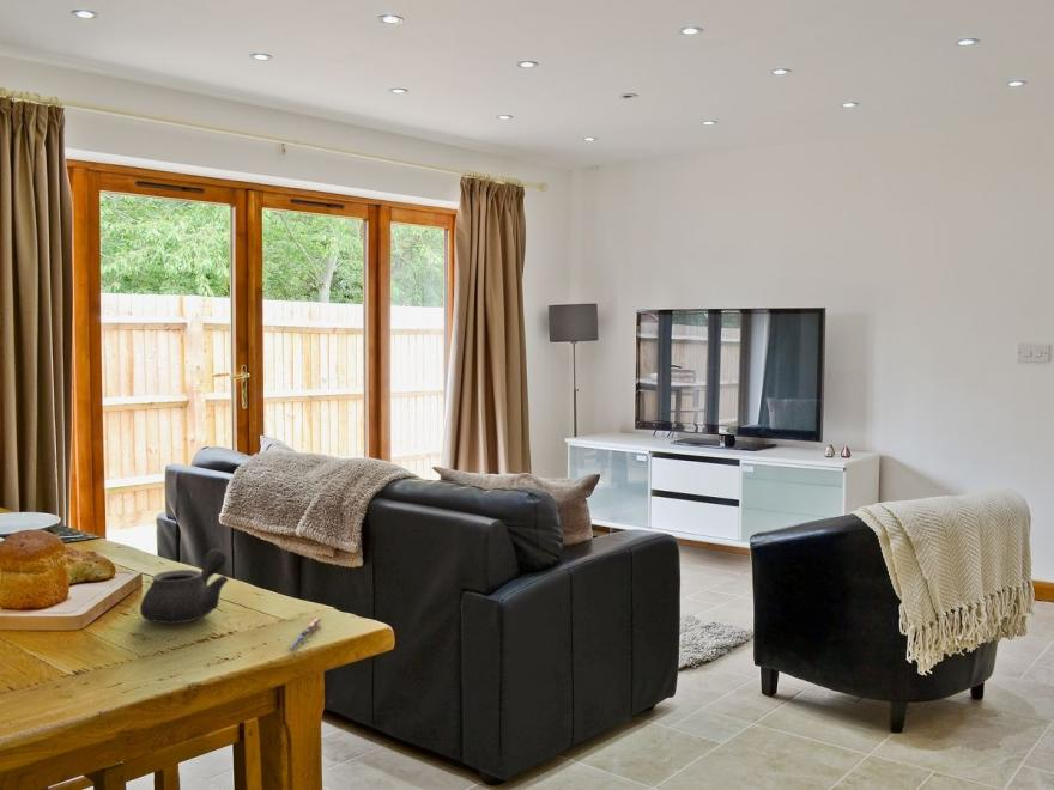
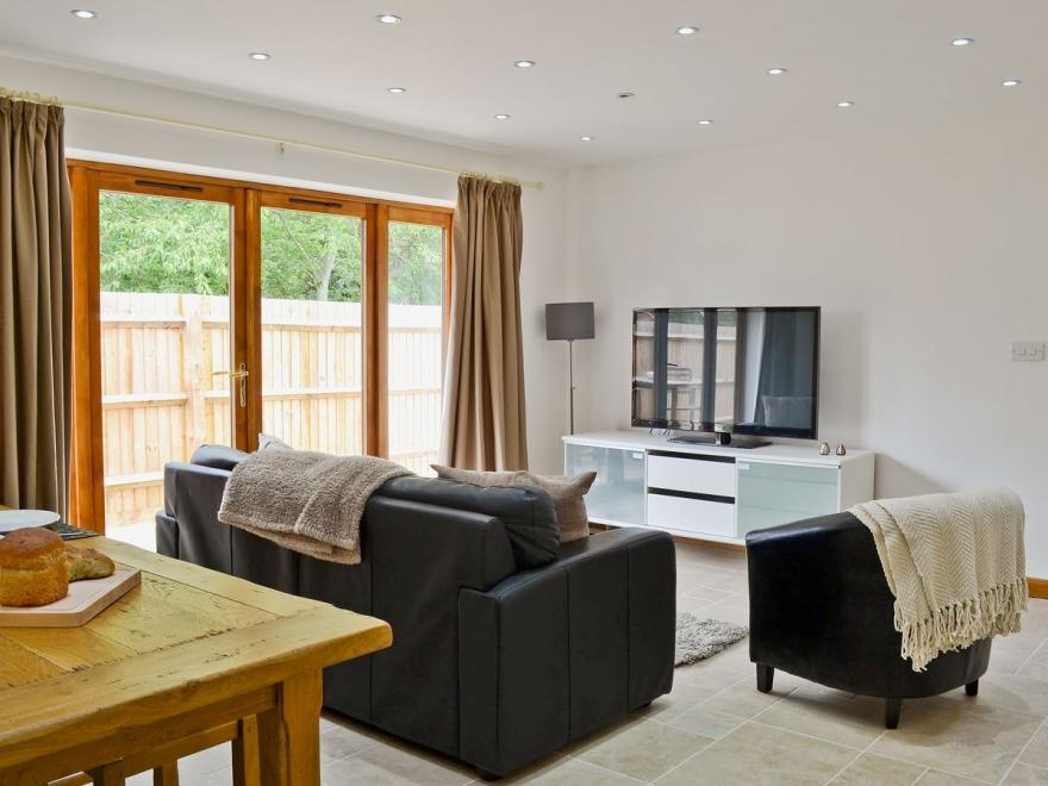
- teapot (194, 585)
- pen (304, 632)
